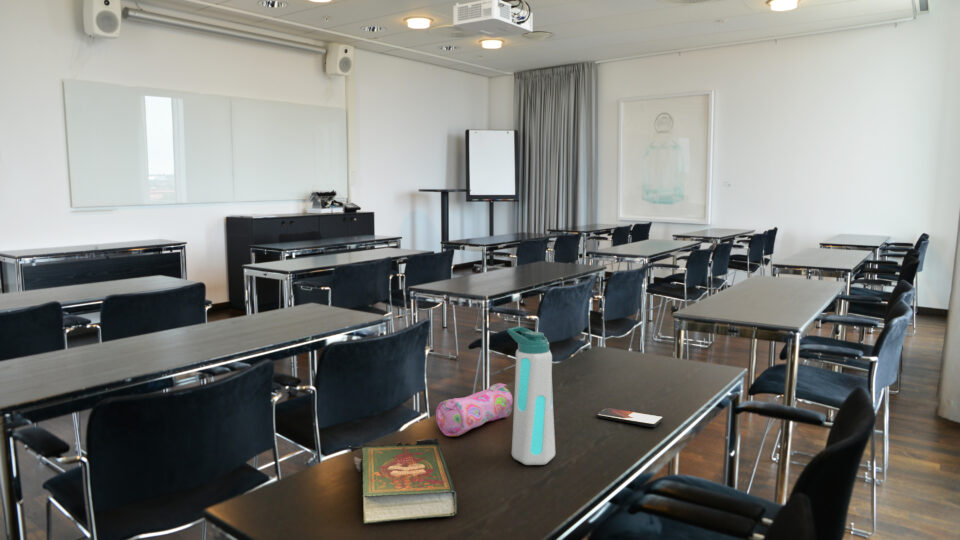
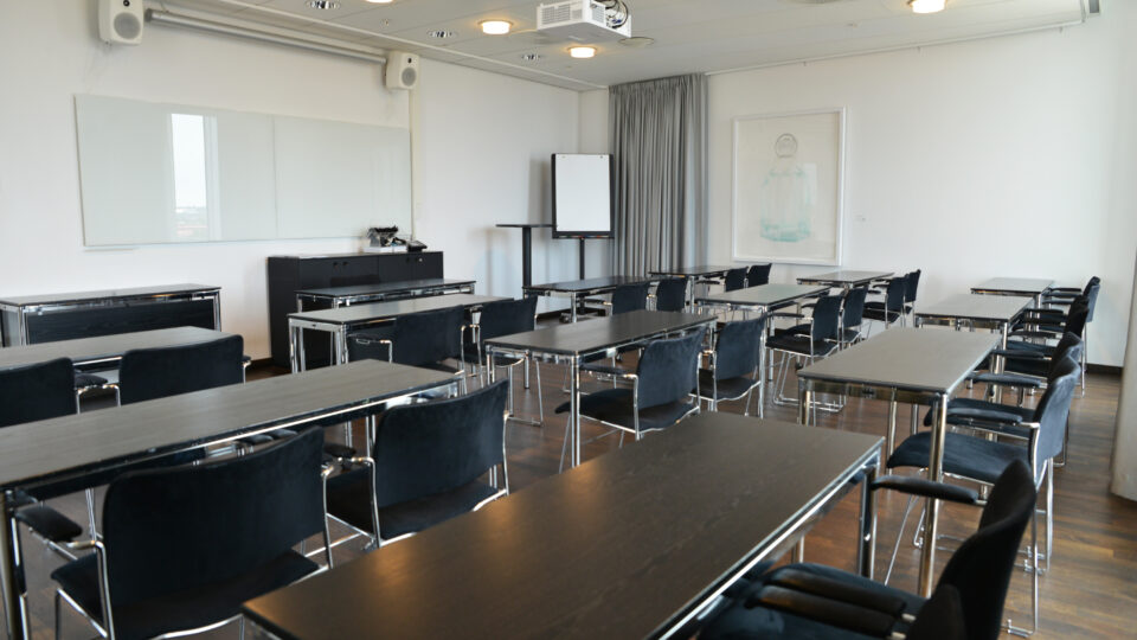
- pencil case (476, 408)
- smartphone (629, 417)
- water bottle (530, 394)
- book (405, 474)
